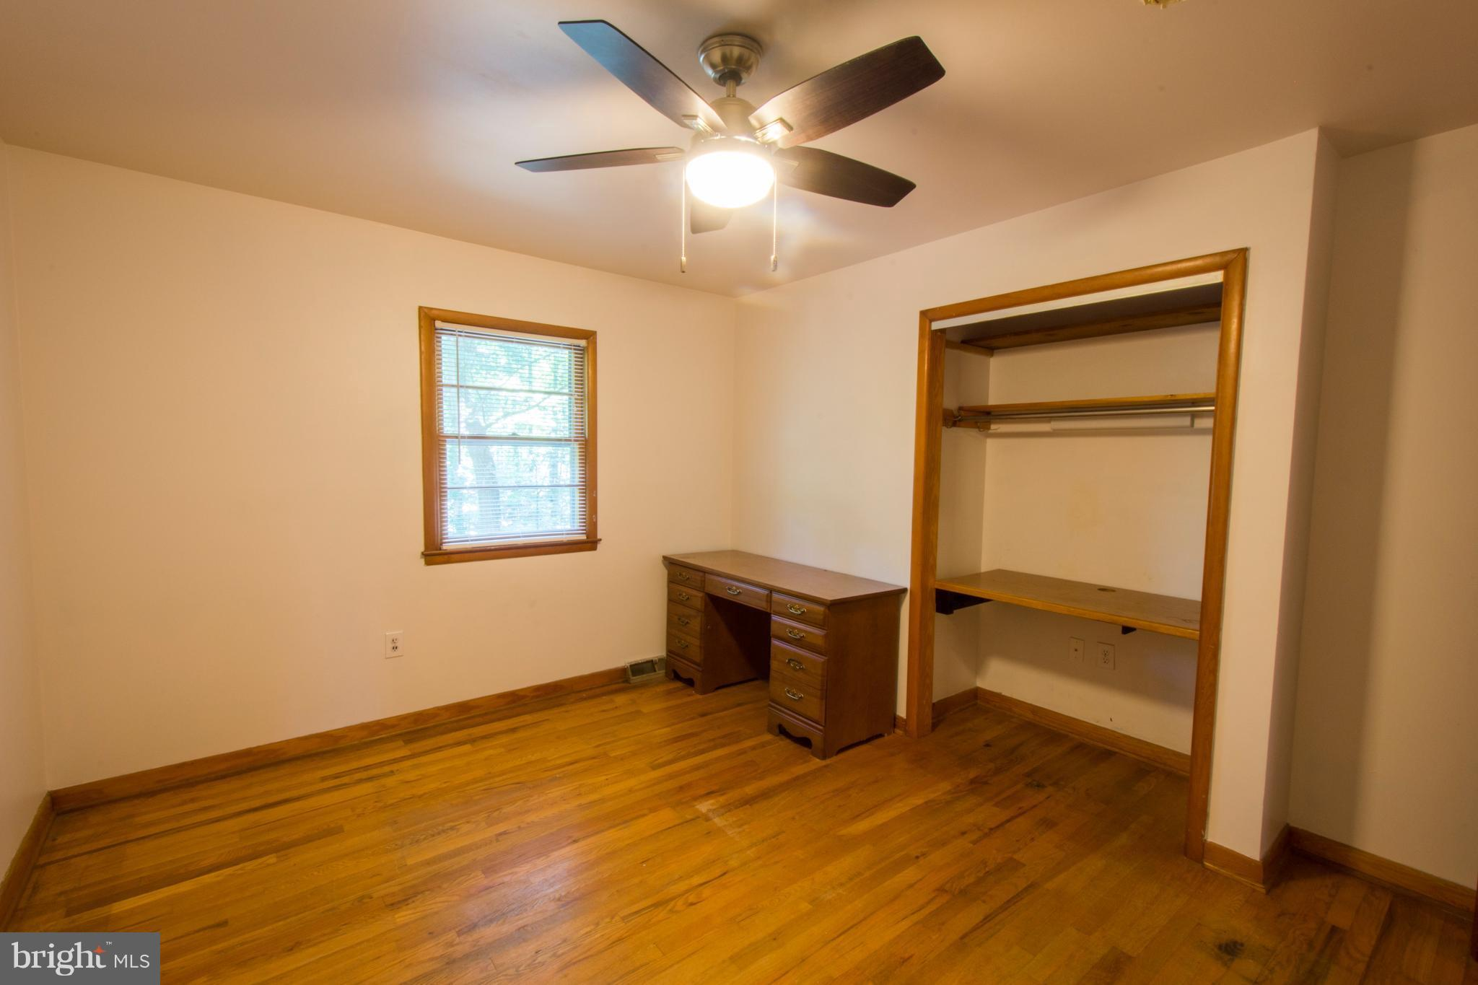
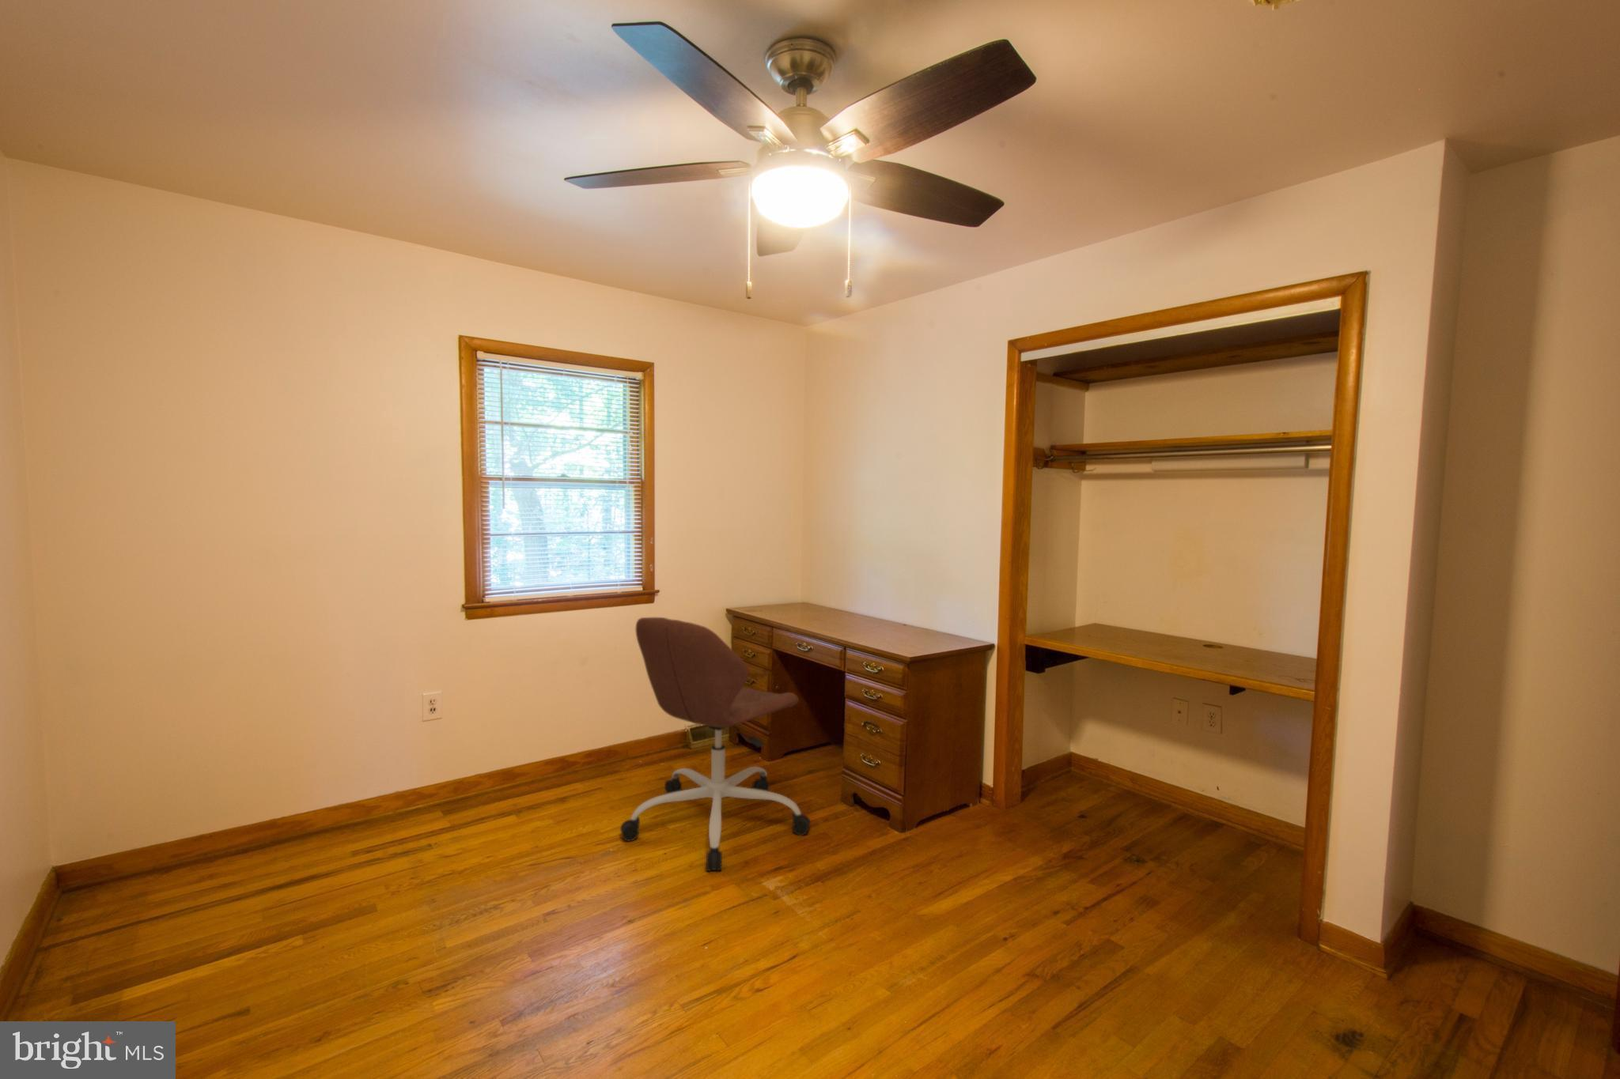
+ office chair (720, 715)
